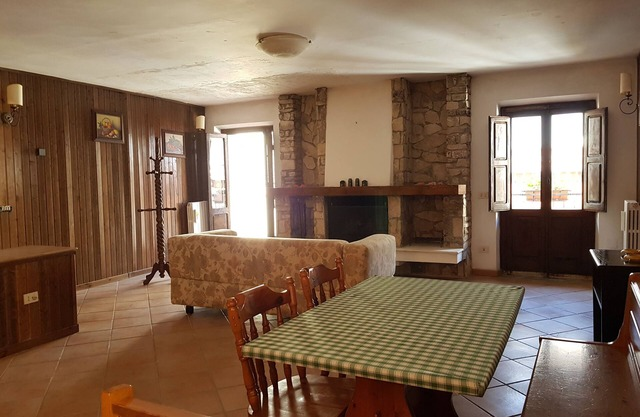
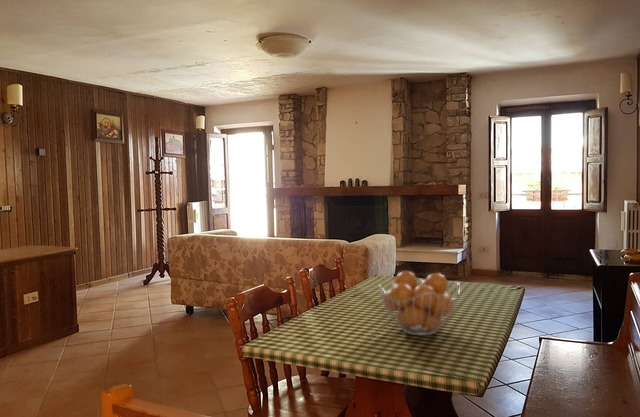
+ fruit basket (419, 301)
